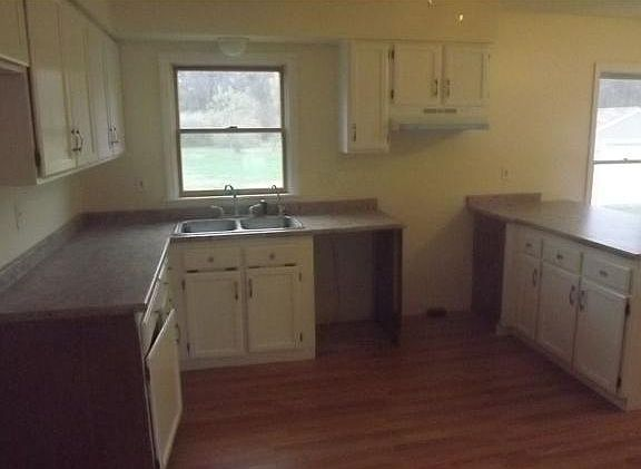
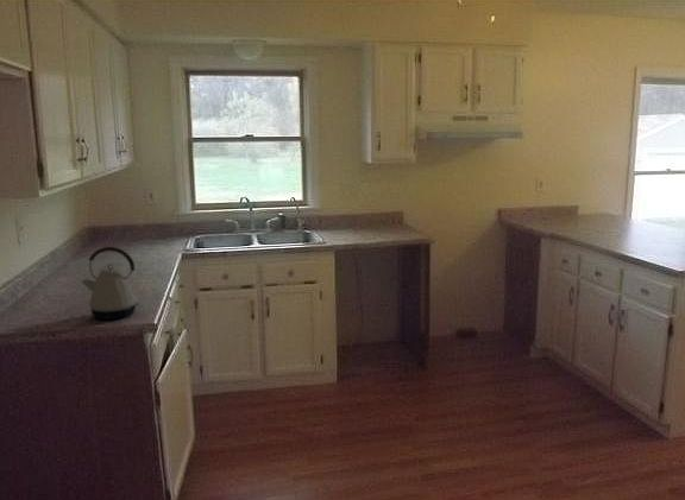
+ kettle (109, 280)
